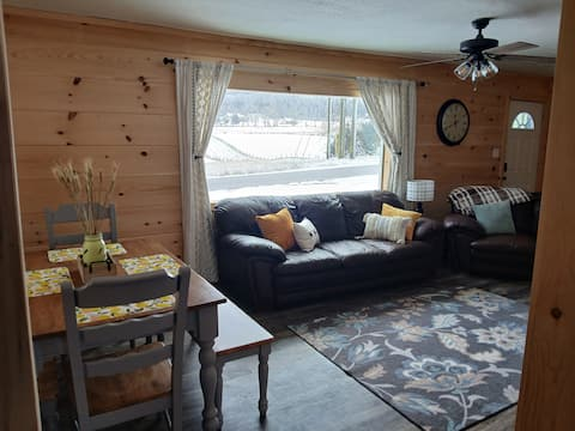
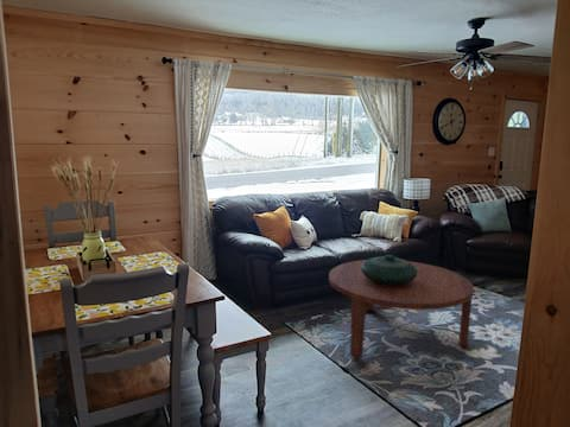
+ decorative bowl (388, 267)
+ coffee table (395, 306)
